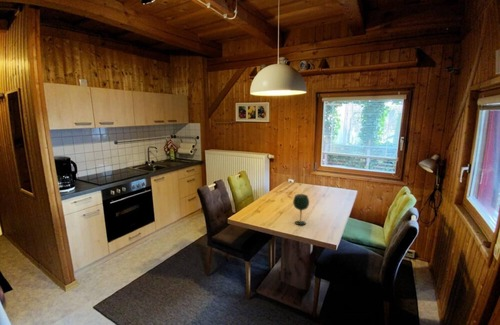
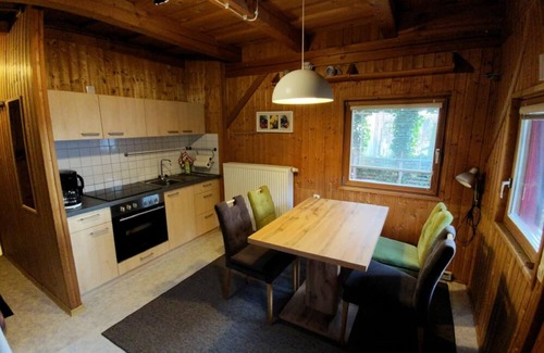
- wine glass (300, 209)
